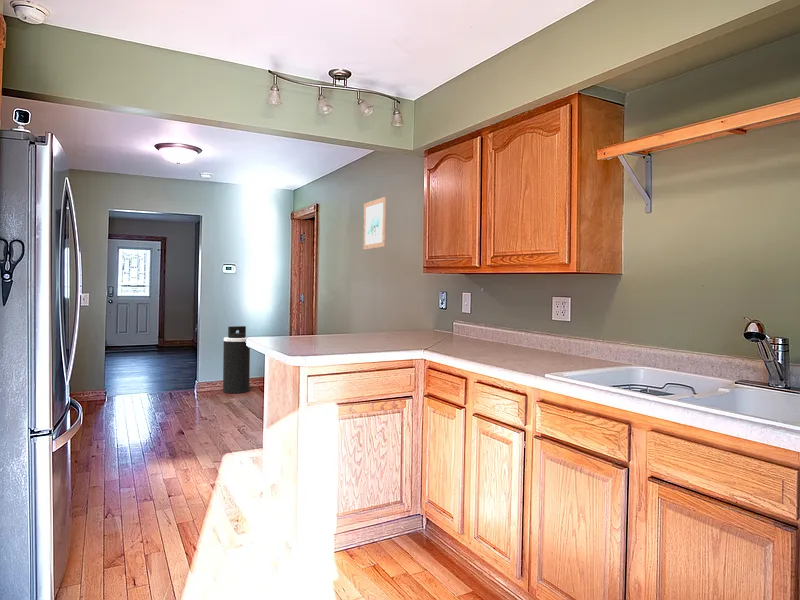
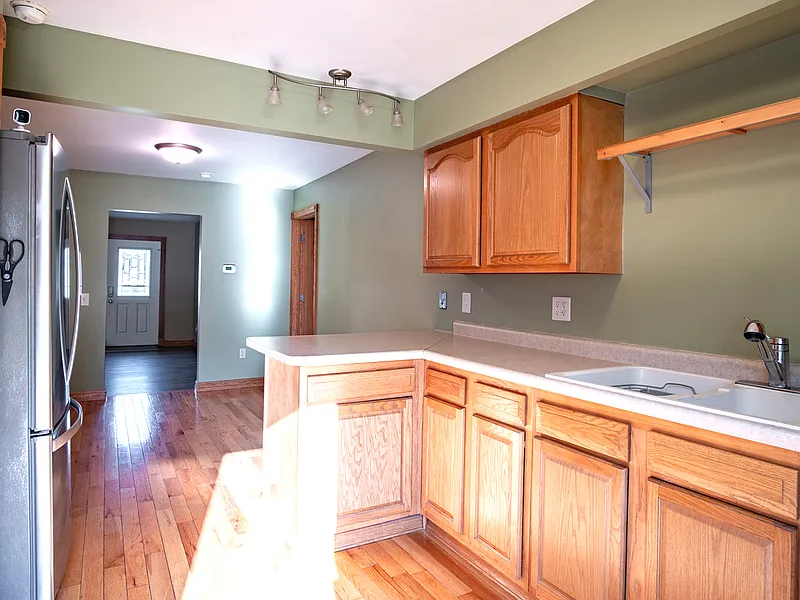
- trash can (236, 358)
- wall art (374, 224)
